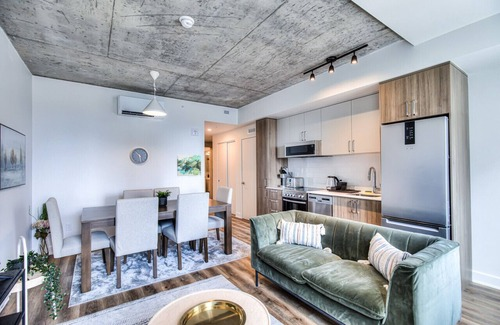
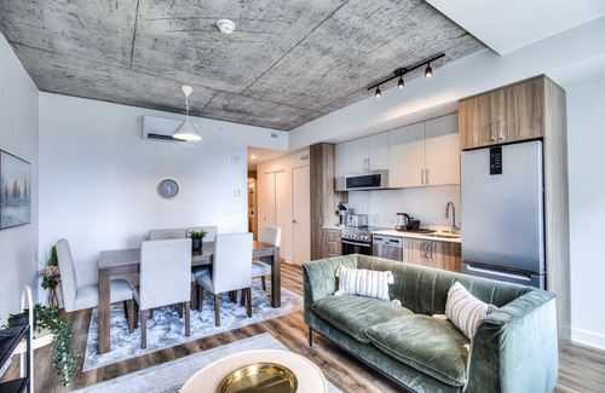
- wall art (189, 165)
